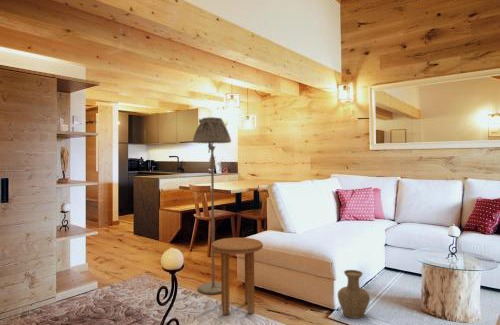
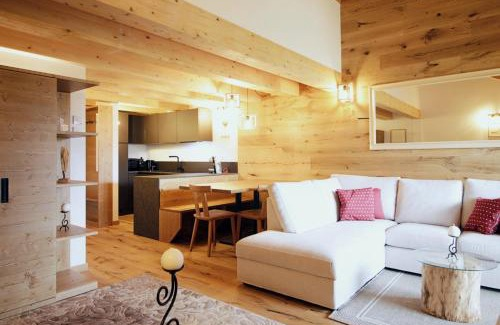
- floor lamp (212, 203)
- side table (245, 275)
- vase (353, 293)
